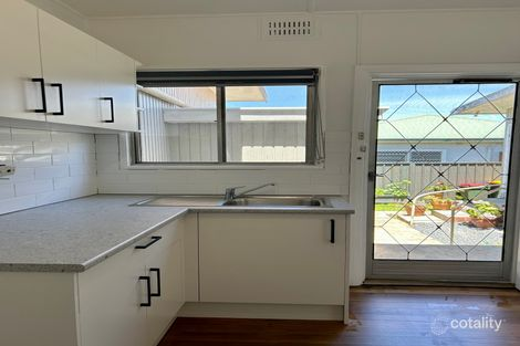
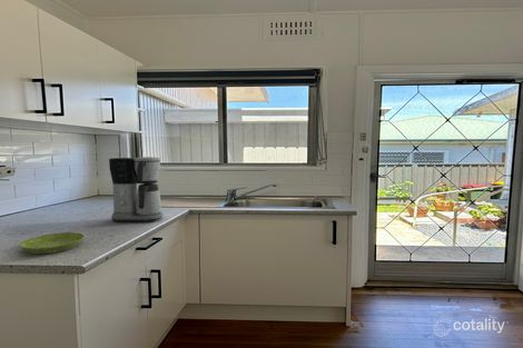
+ coffee maker (135, 188)
+ saucer (53, 242)
